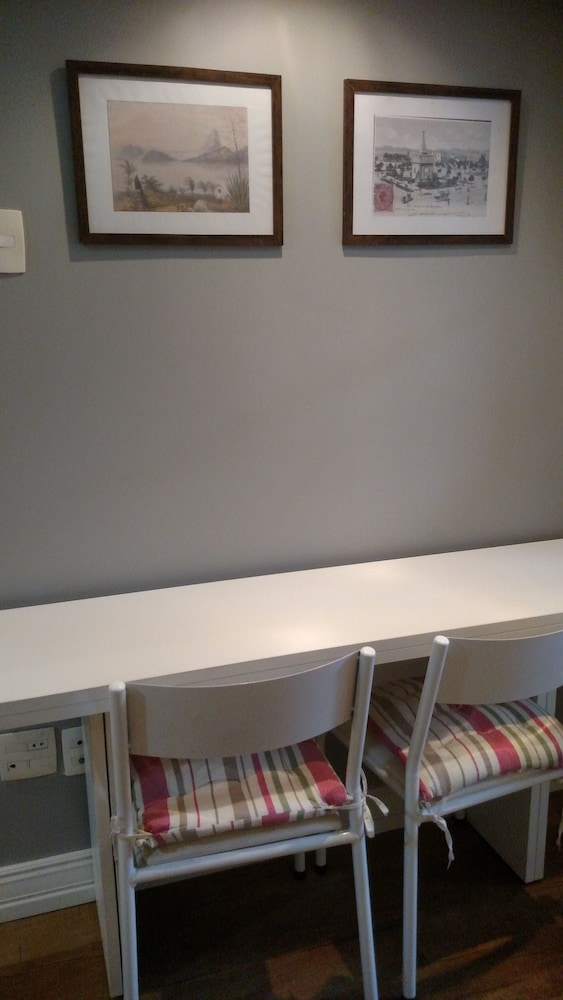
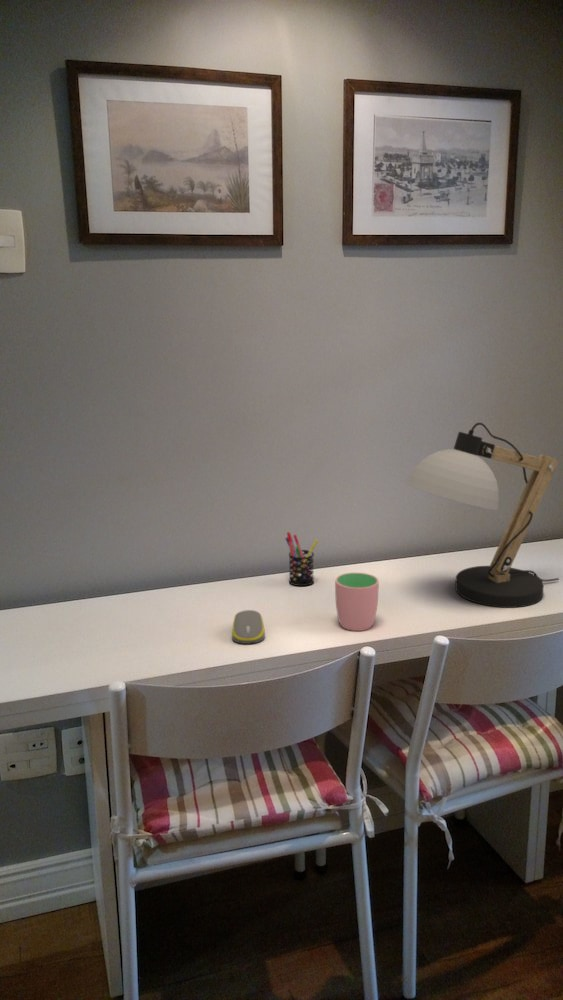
+ pen holder (299, 558)
+ cup (353, 599)
+ desk lamp (491, 509)
+ computer mouse (248, 624)
